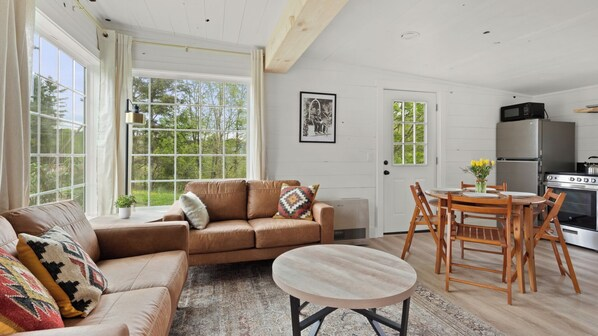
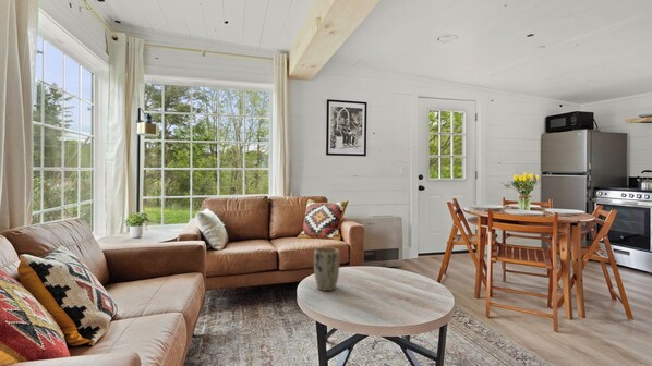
+ plant pot (326, 268)
